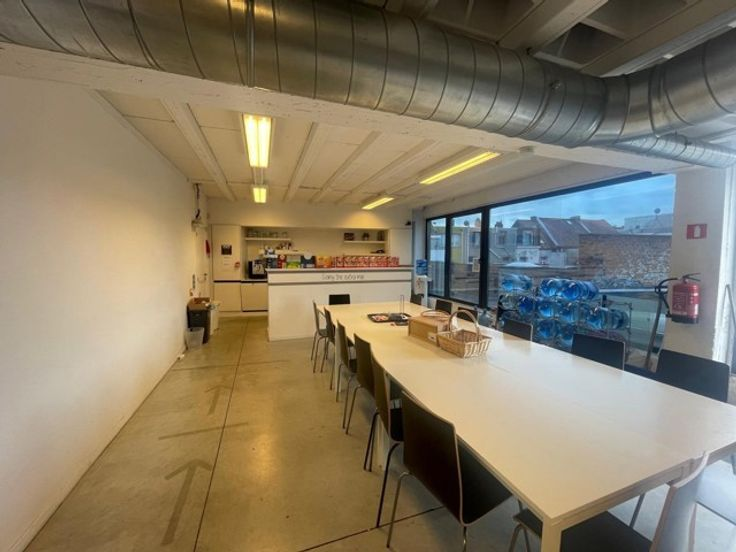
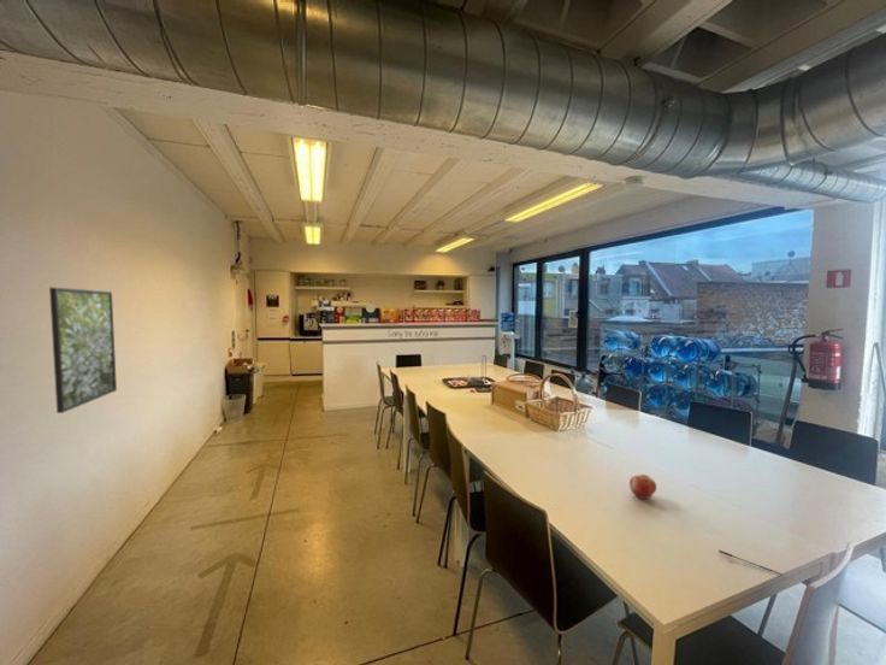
+ pen (749, 561)
+ fruit (642, 485)
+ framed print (87, 346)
